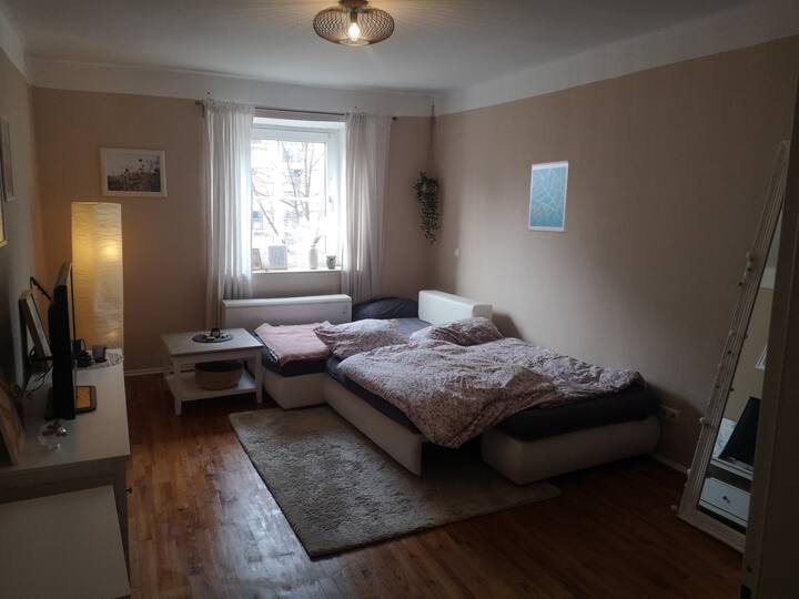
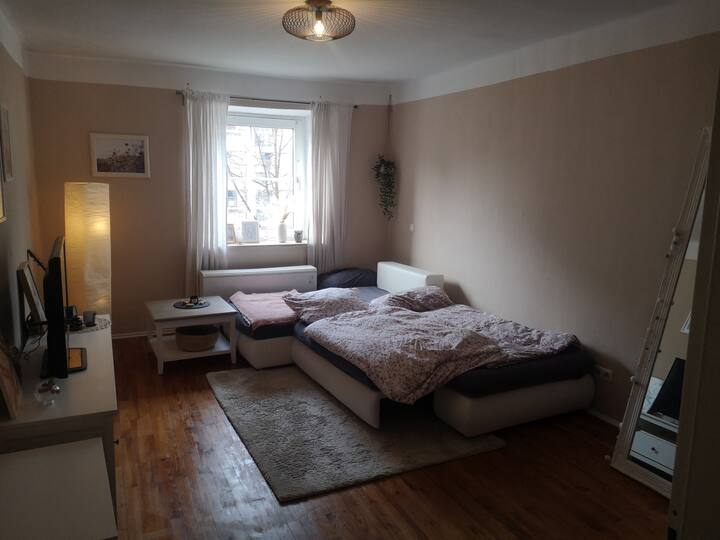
- wall art (547, 197)
